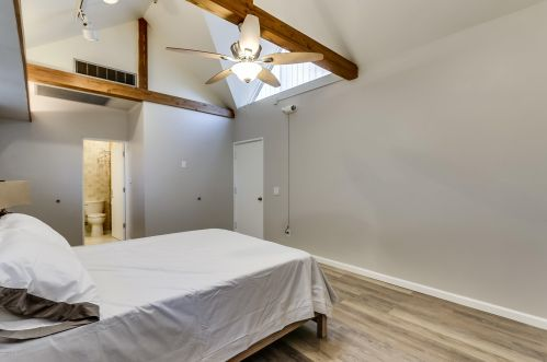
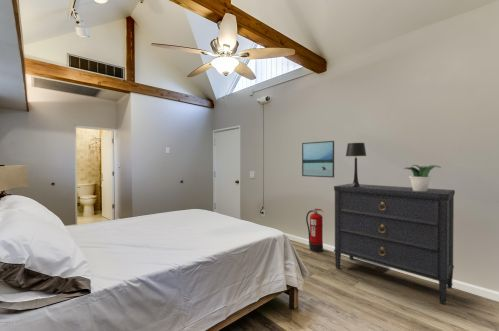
+ potted plant (422, 177)
+ table lamp (355, 164)
+ dresser (388, 232)
+ fire extinguisher (314, 228)
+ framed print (317, 159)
